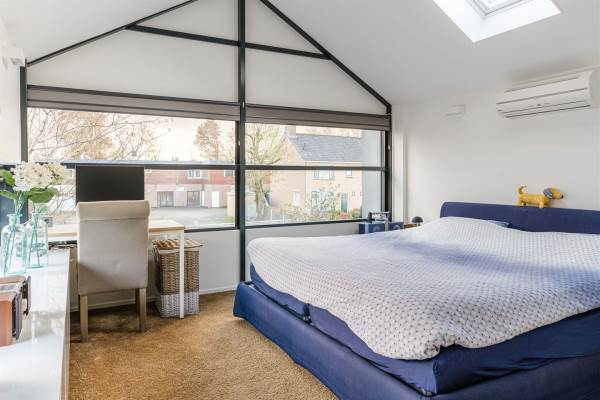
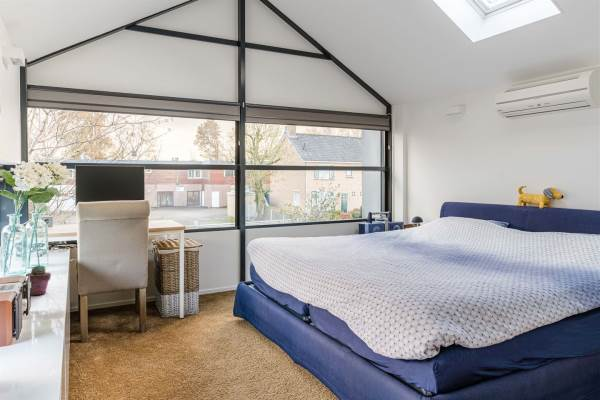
+ potted succulent (38, 279)
